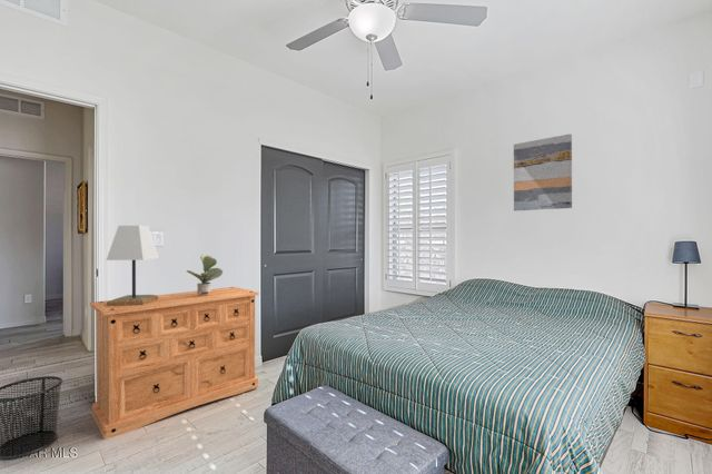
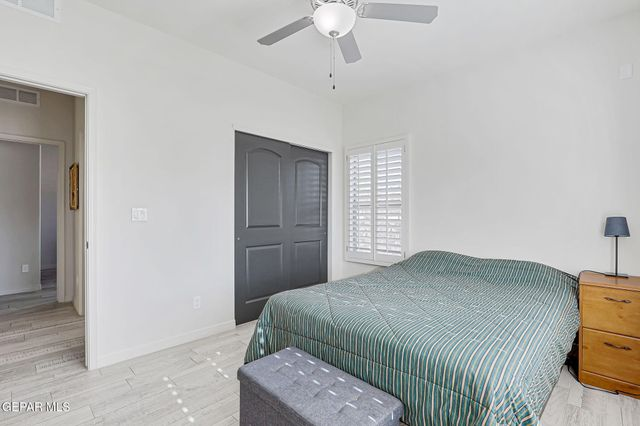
- waste bin (27, 415)
- wall art (541, 174)
- dresser (181, 348)
- lamp (134, 264)
- potted plant (205, 275)
